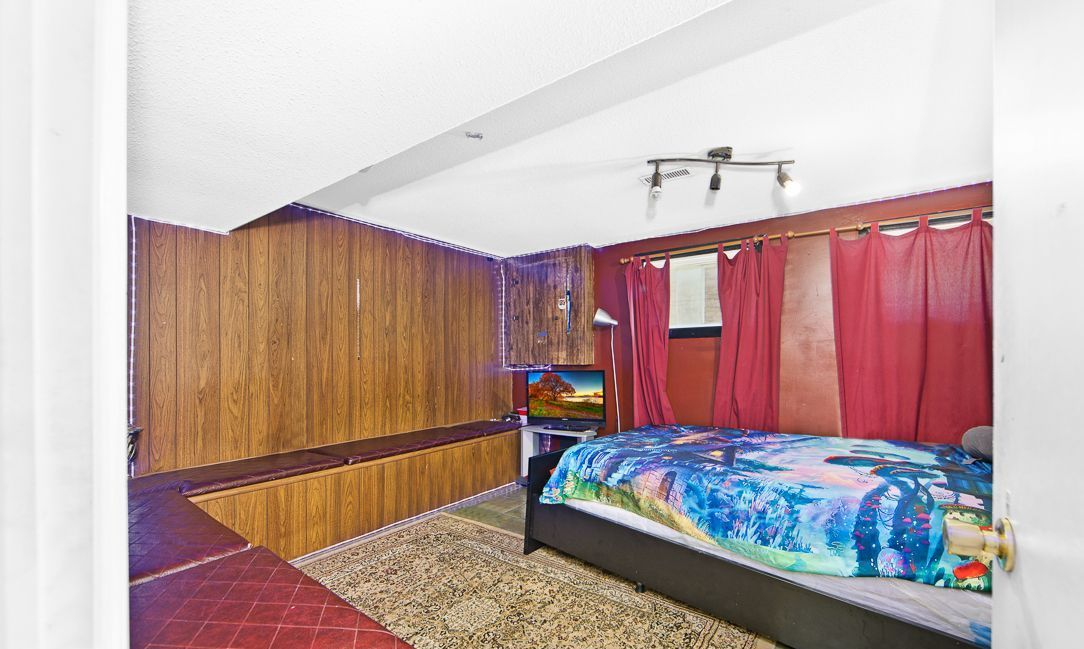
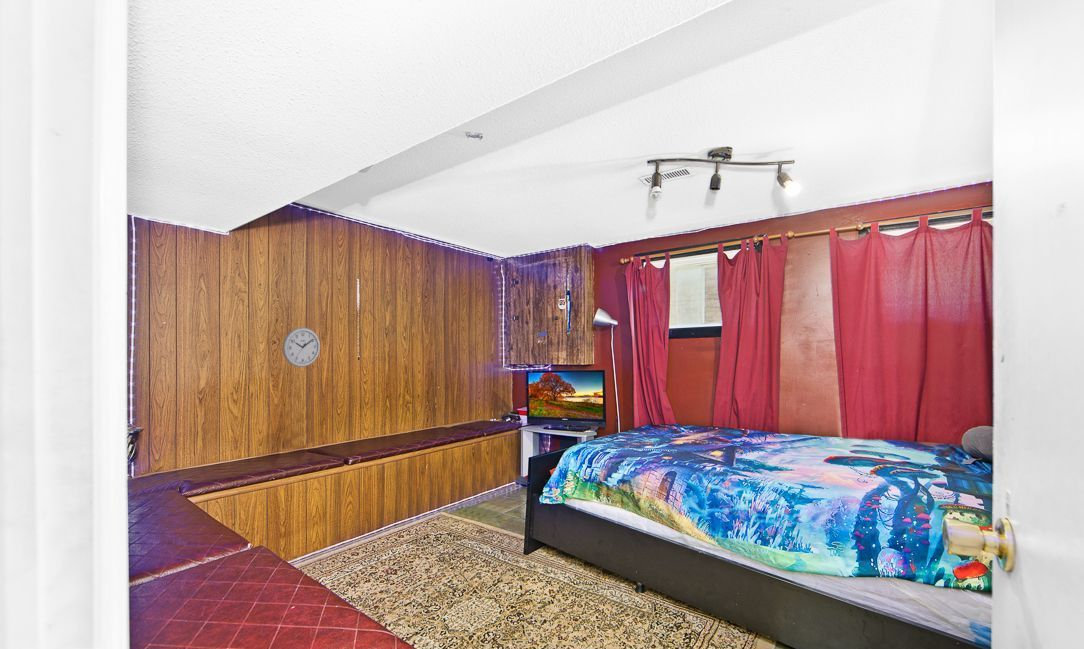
+ wall clock (302, 347)
